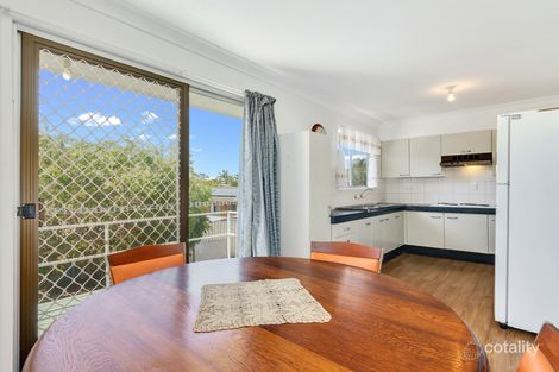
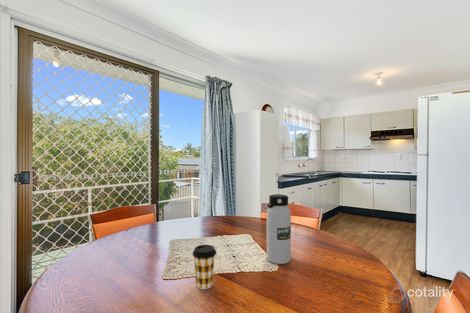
+ coffee cup (204, 266)
+ water bottle (278, 227)
